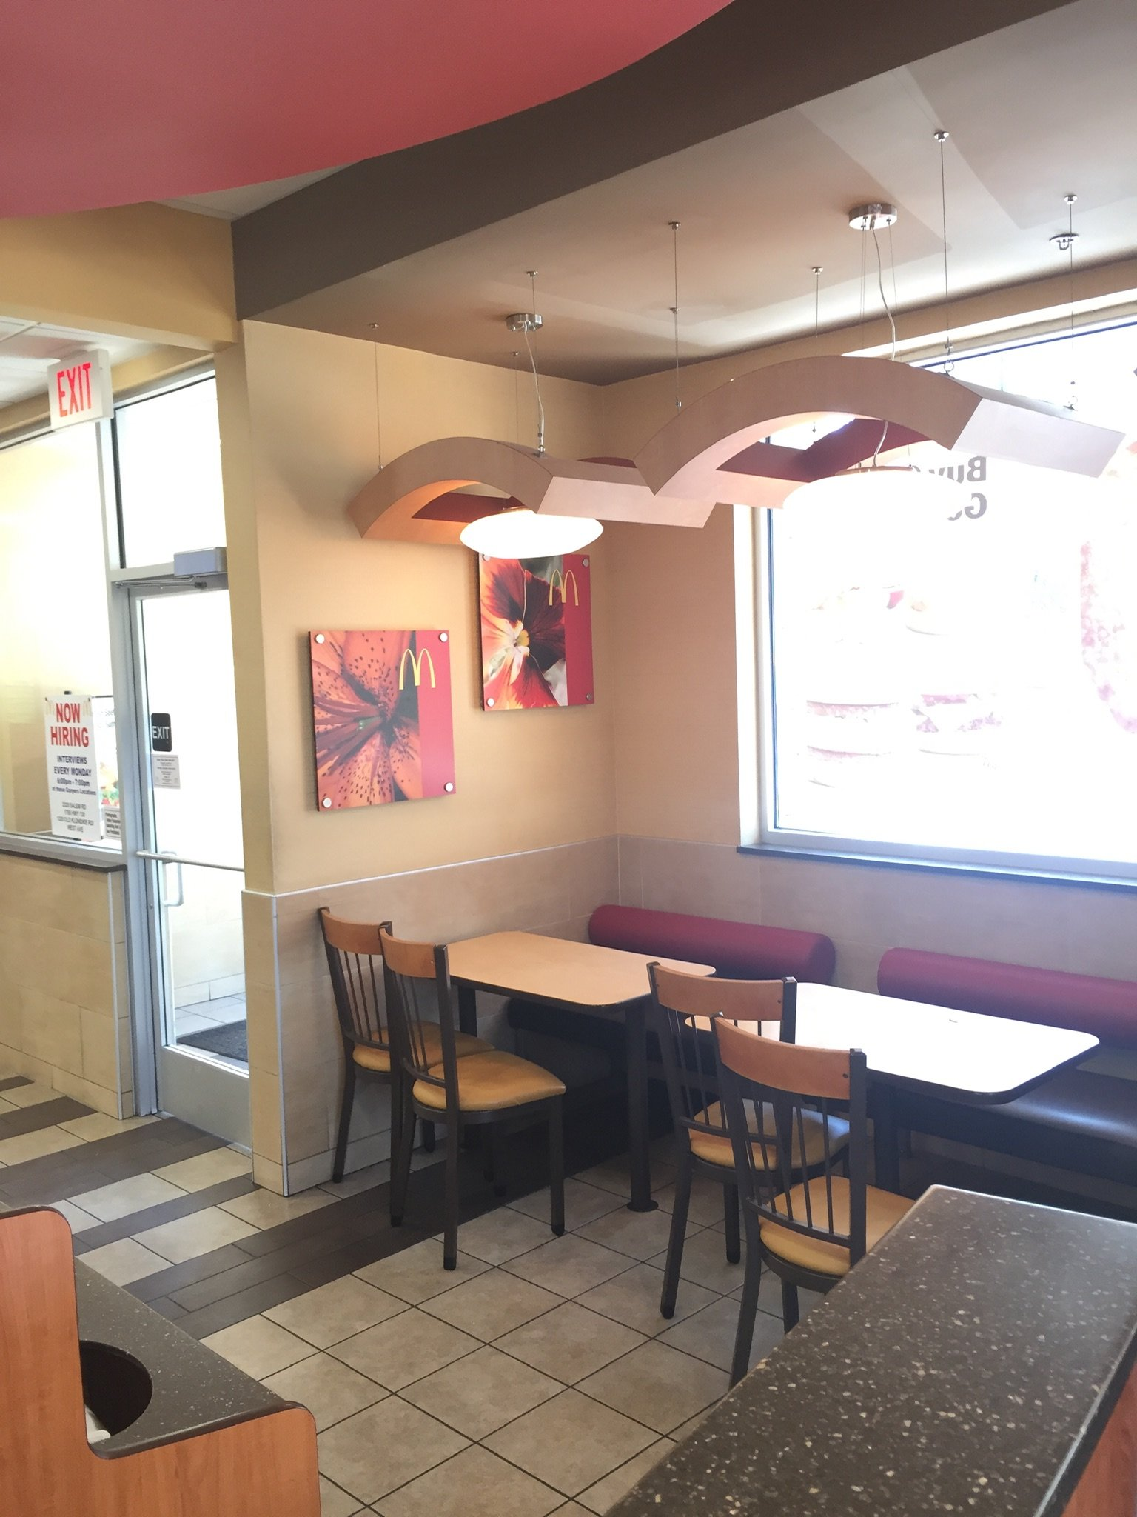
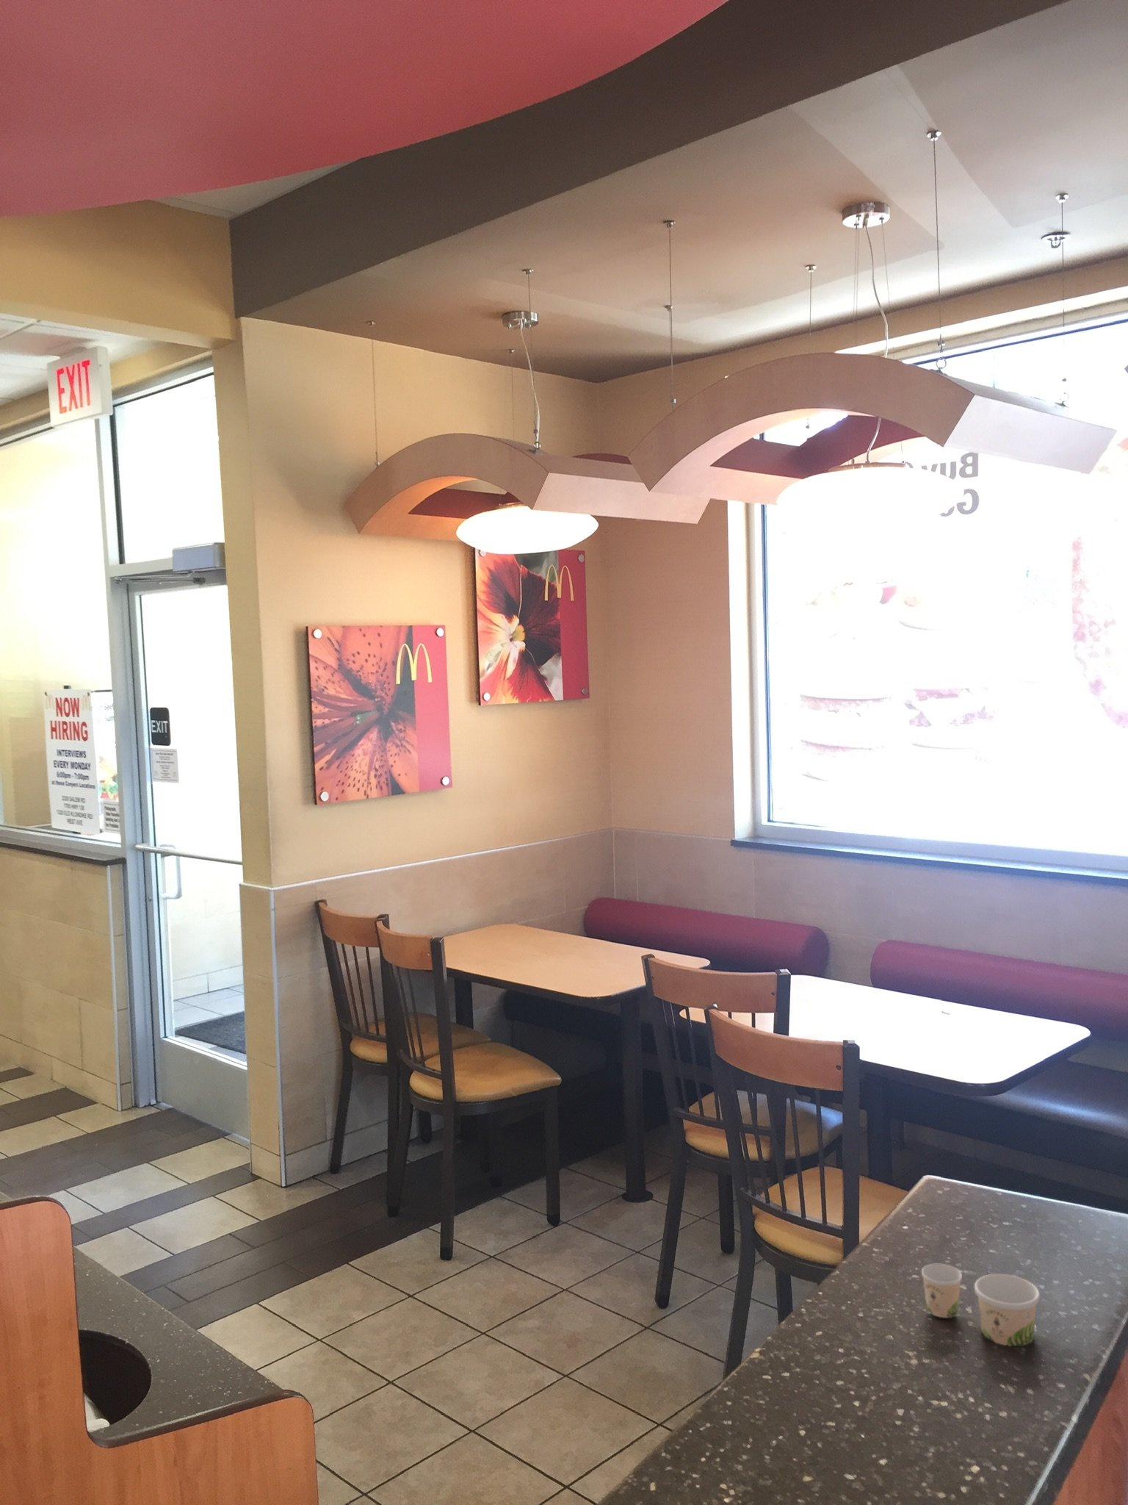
+ paper cup (979, 1301)
